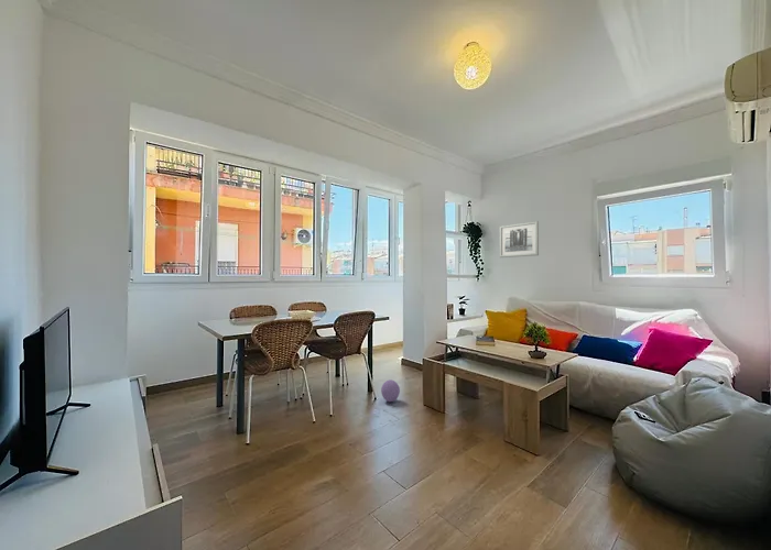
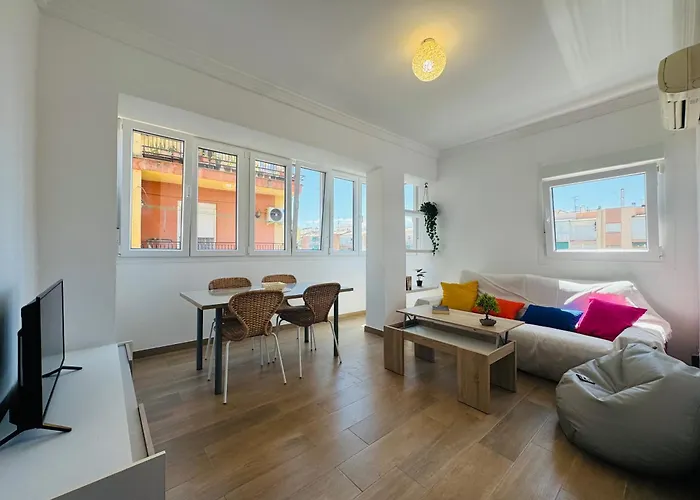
- wall art (518, 240)
- ball (390, 391)
